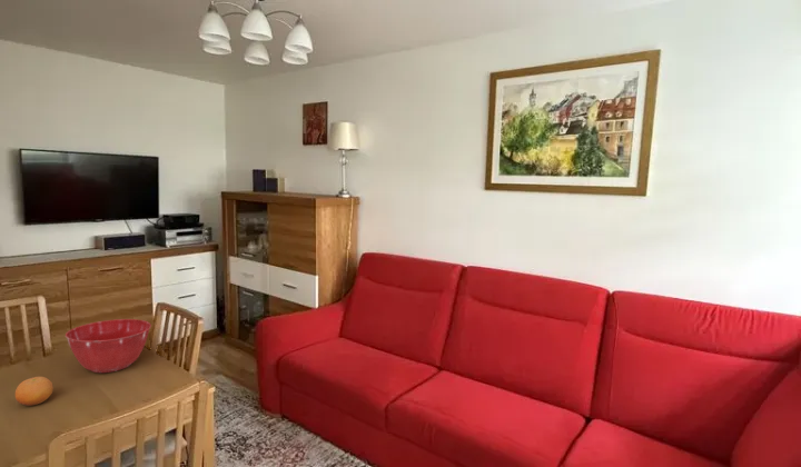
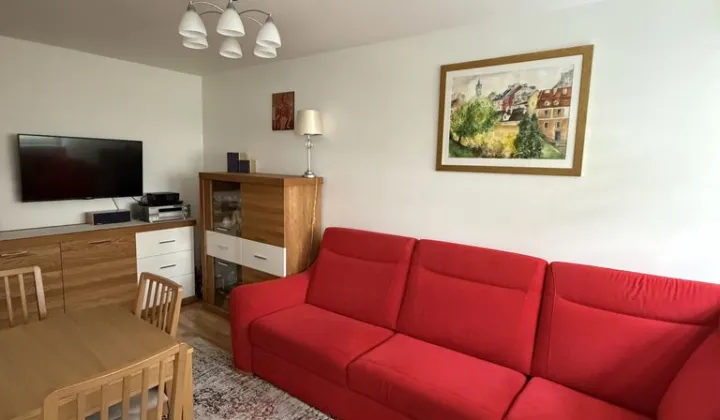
- fruit (33, 390)
- mixing bowl (110, 347)
